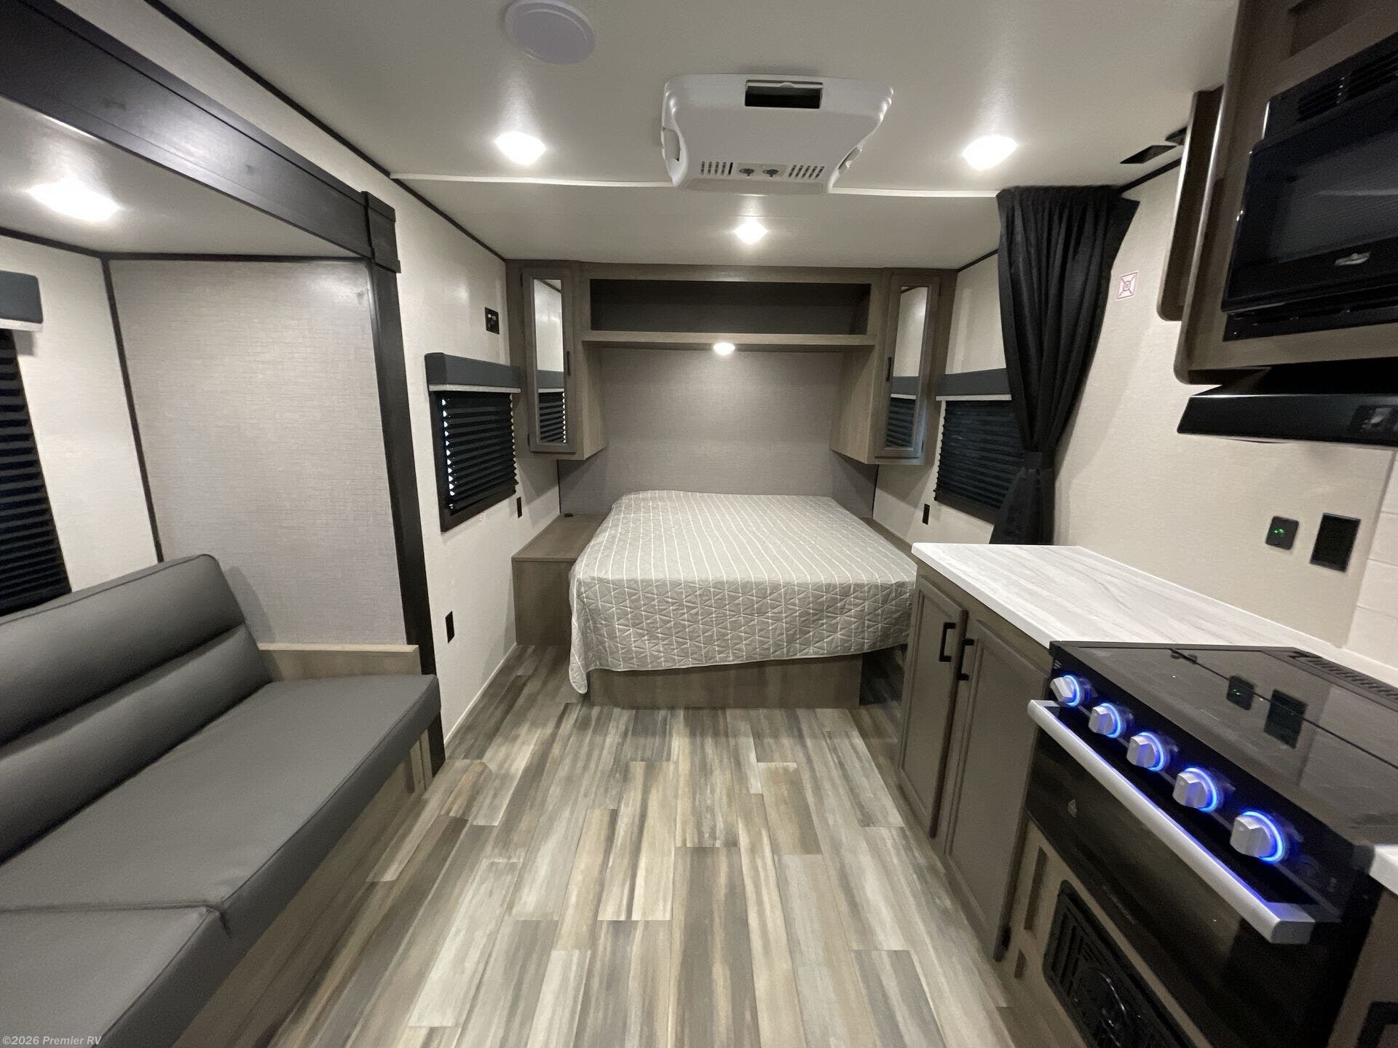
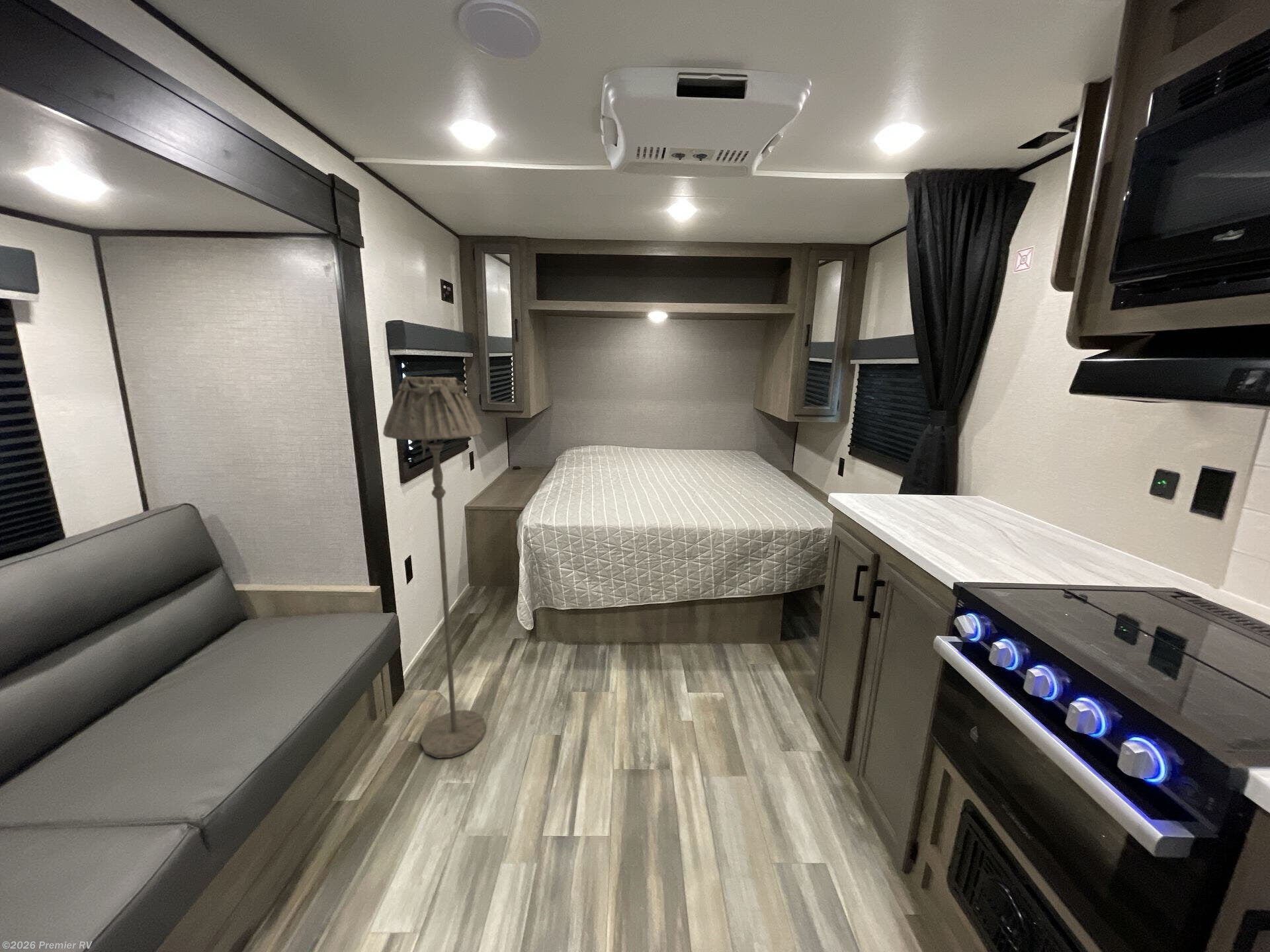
+ floor lamp (443, 570)
